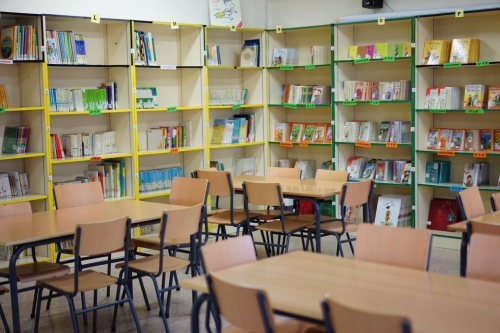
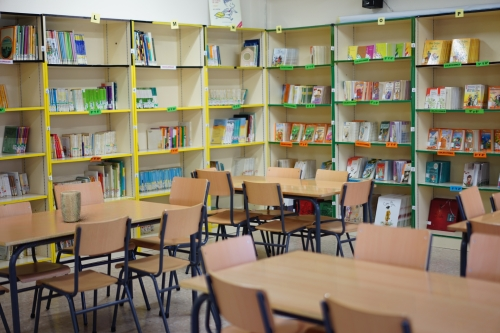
+ plant pot (71, 206)
